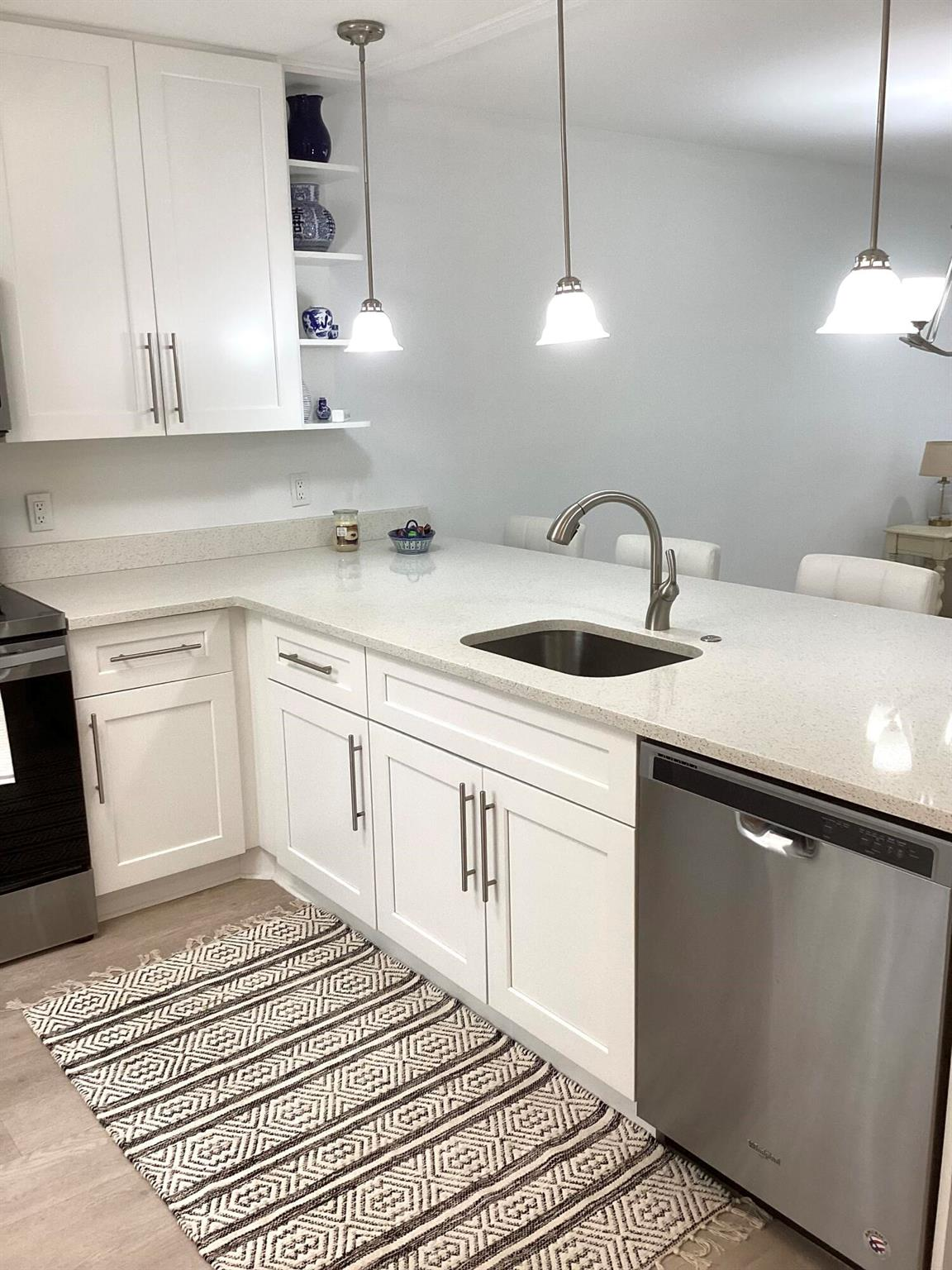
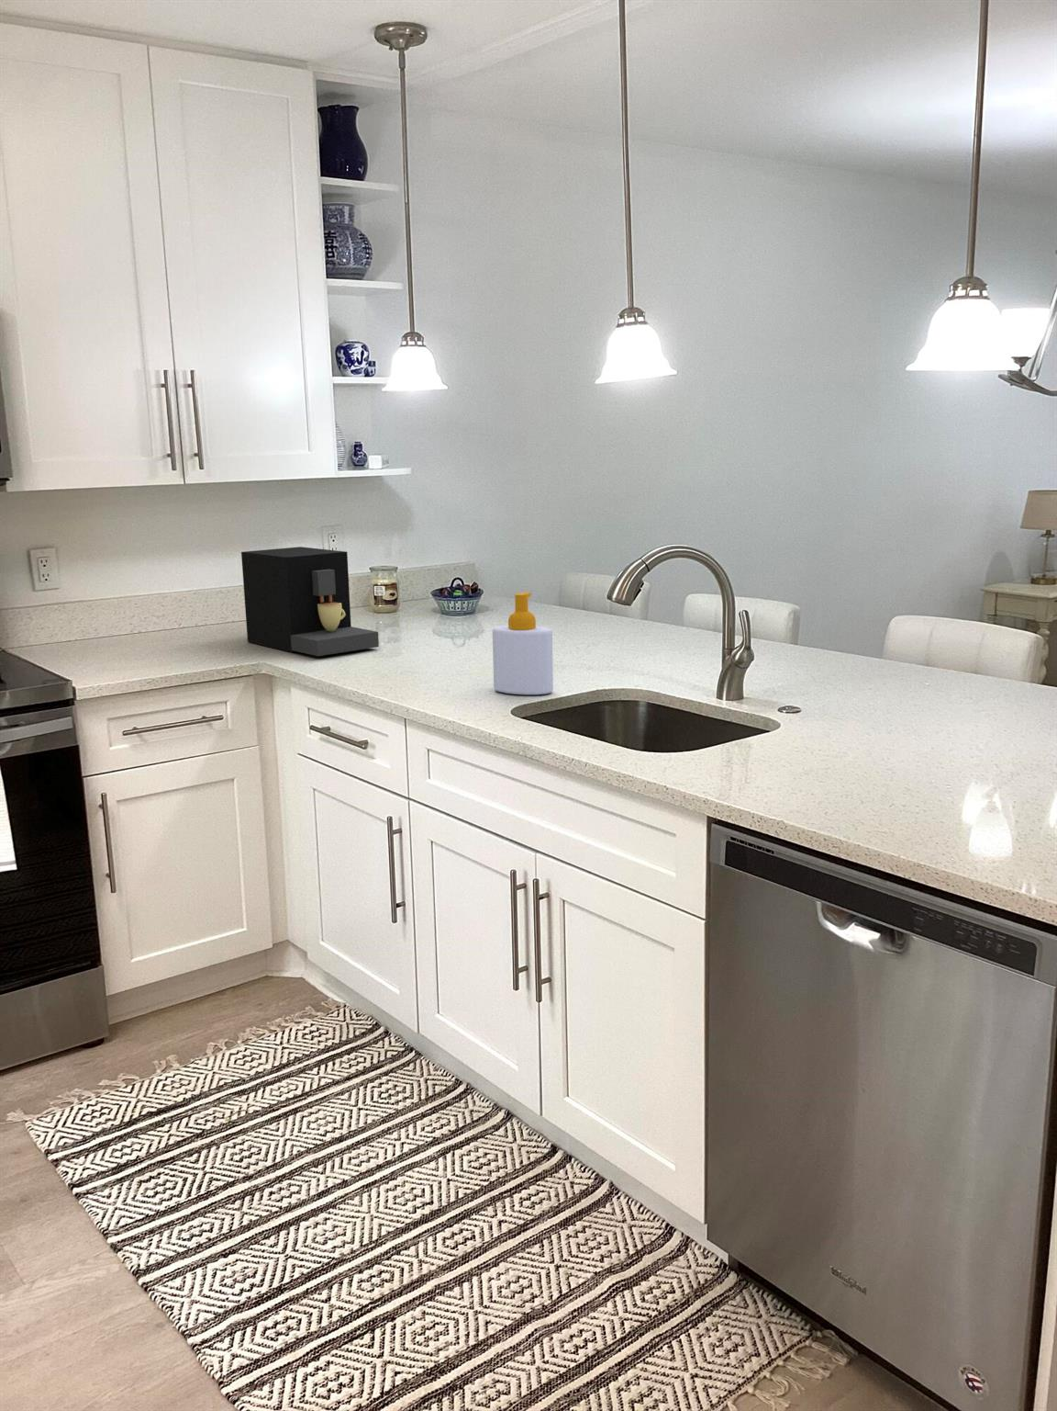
+ coffee maker (309, 599)
+ soap bottle (522, 643)
